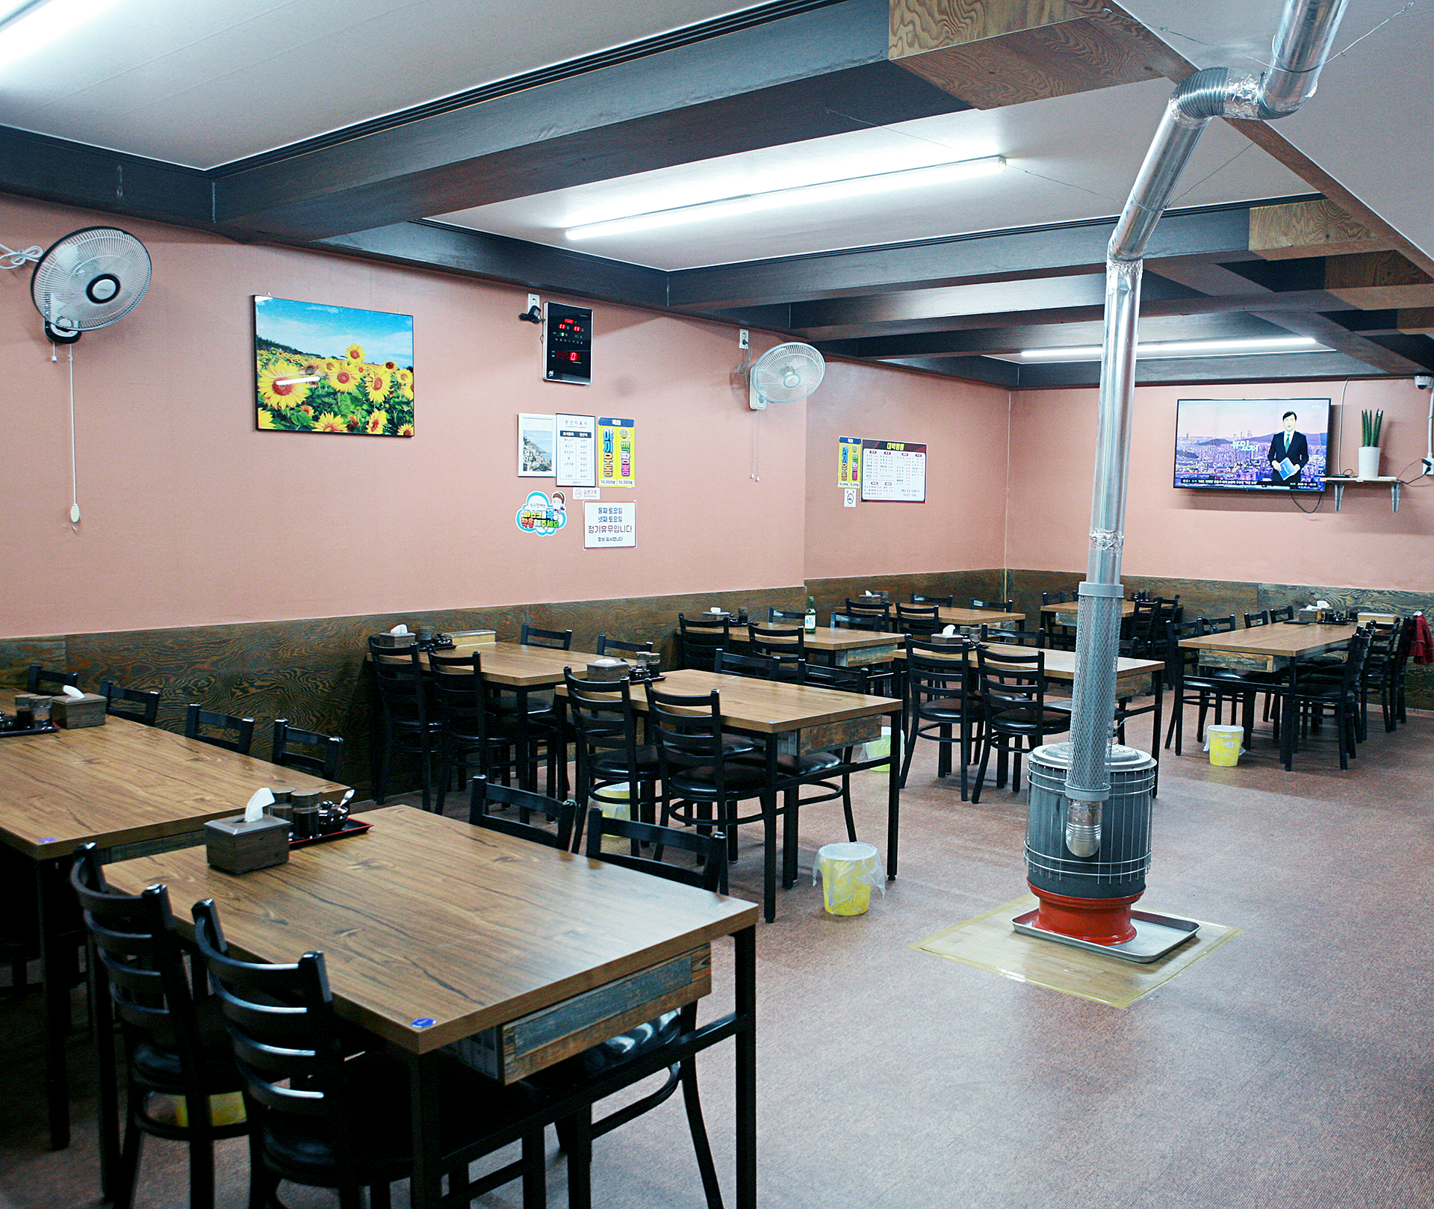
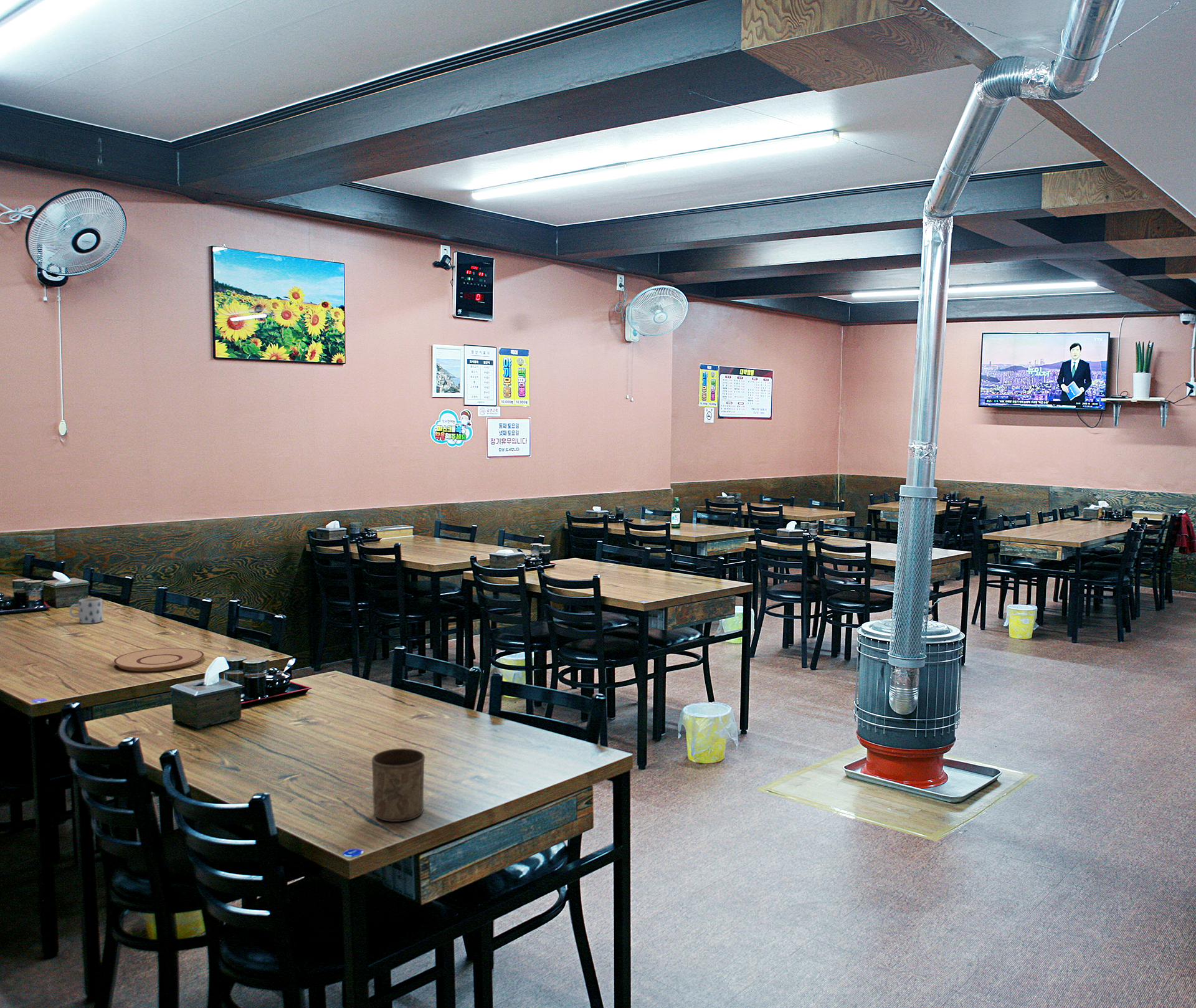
+ mug (86, 611)
+ plate (159, 659)
+ cup (398, 784)
